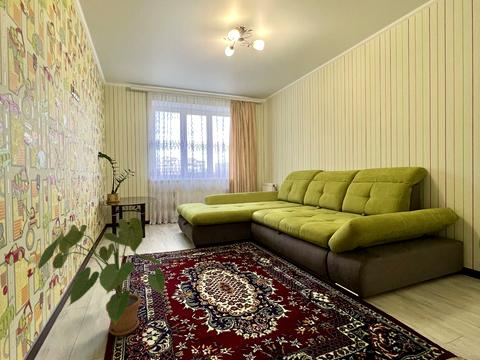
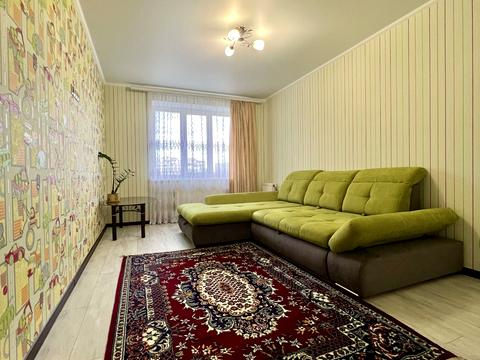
- house plant (108, 273)
